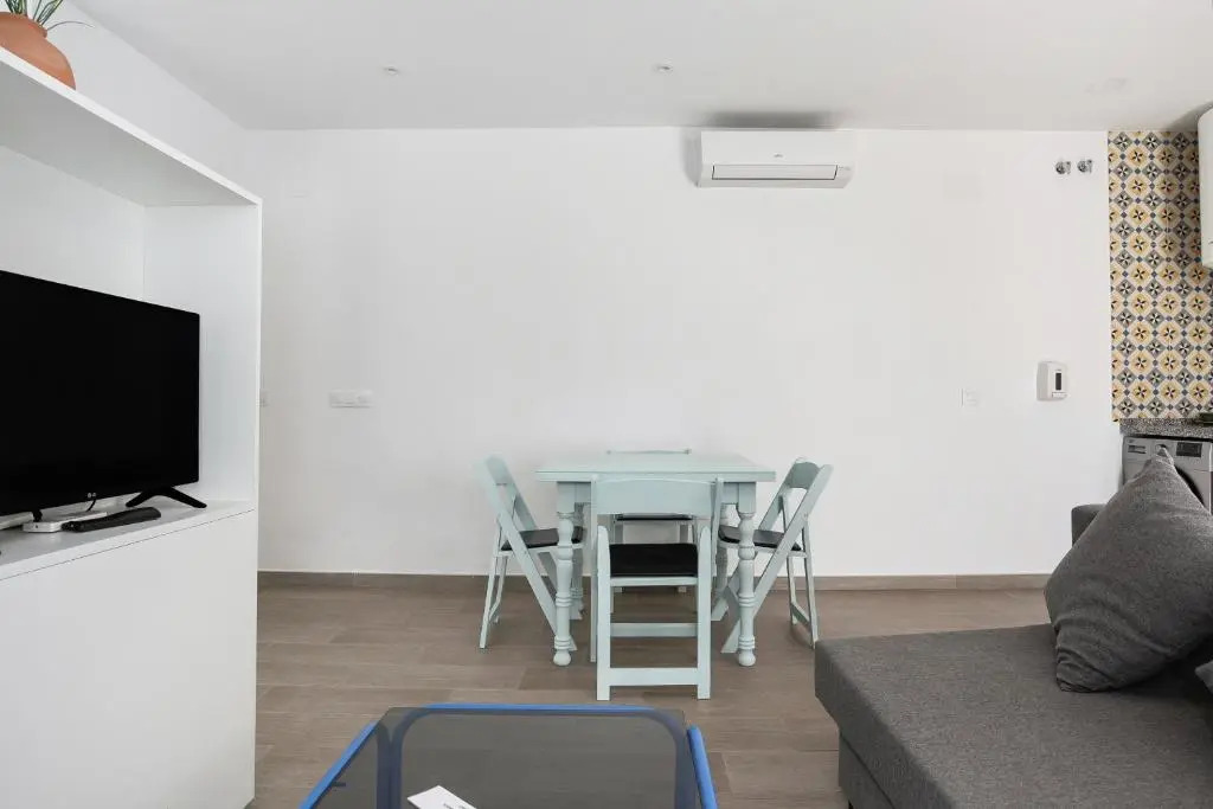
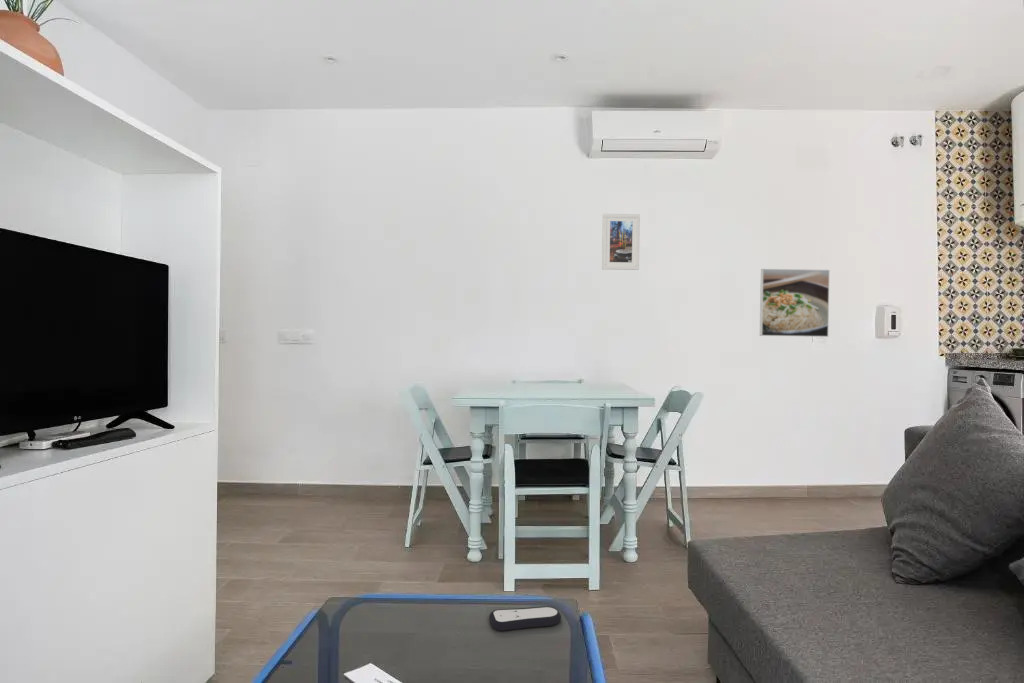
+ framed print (620, 241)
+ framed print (794, 302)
+ remote control (525, 617)
